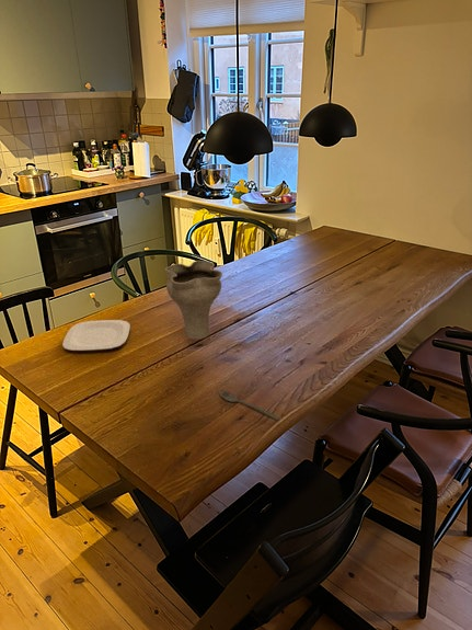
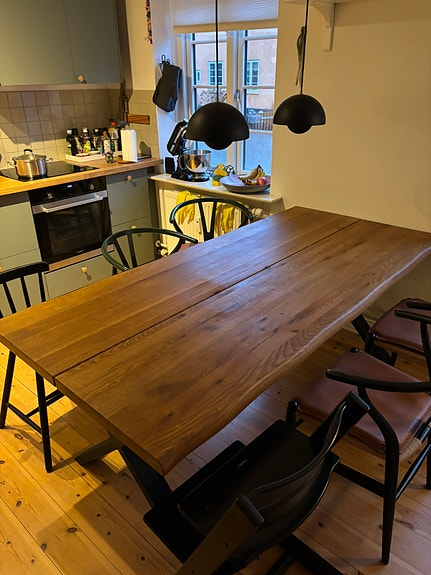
- spoon (247, 404)
- plate (97, 335)
- vase (193, 308)
